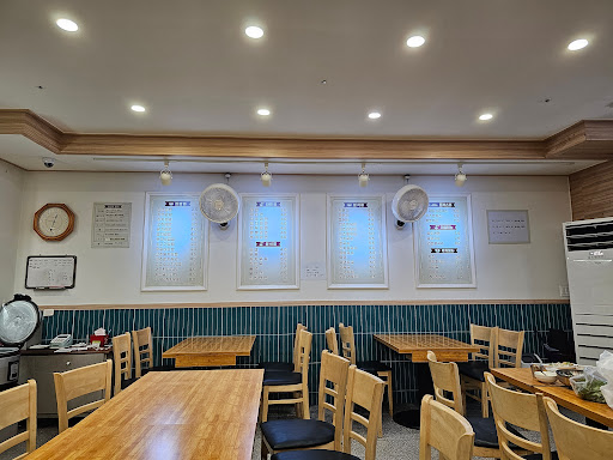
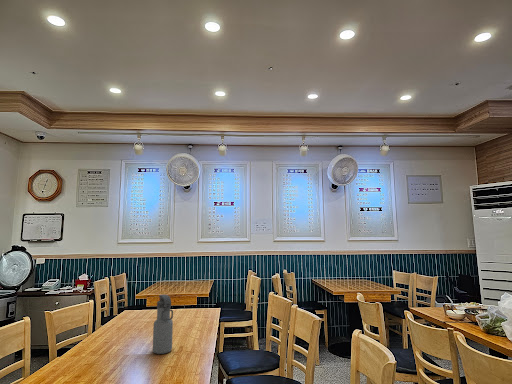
+ water bottle (163, 323)
